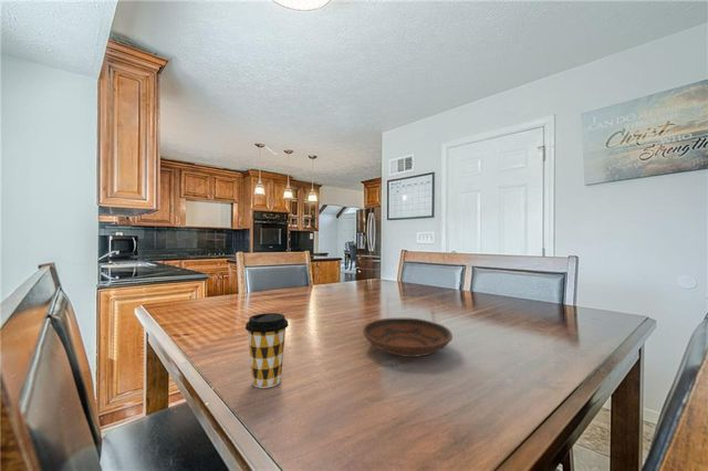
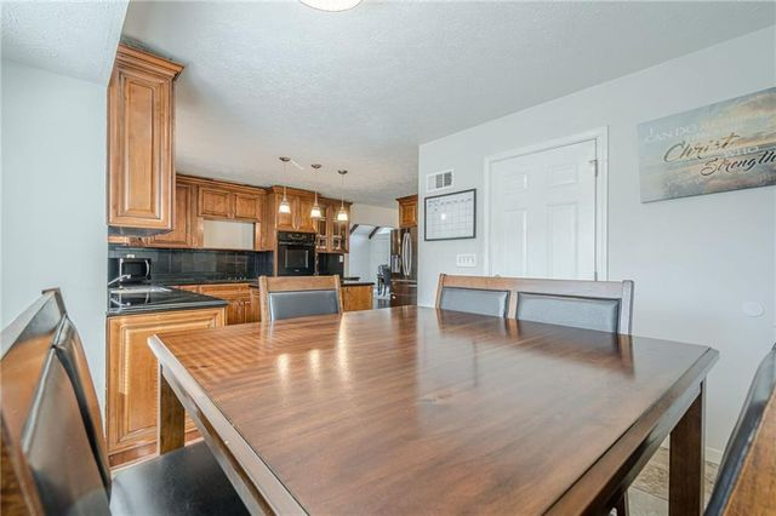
- bowl (406, 338)
- coffee cup (267, 348)
